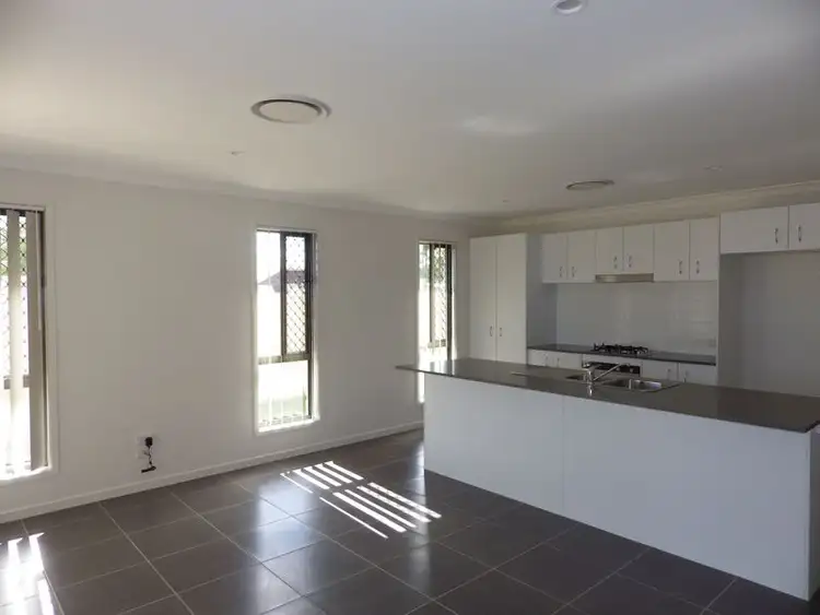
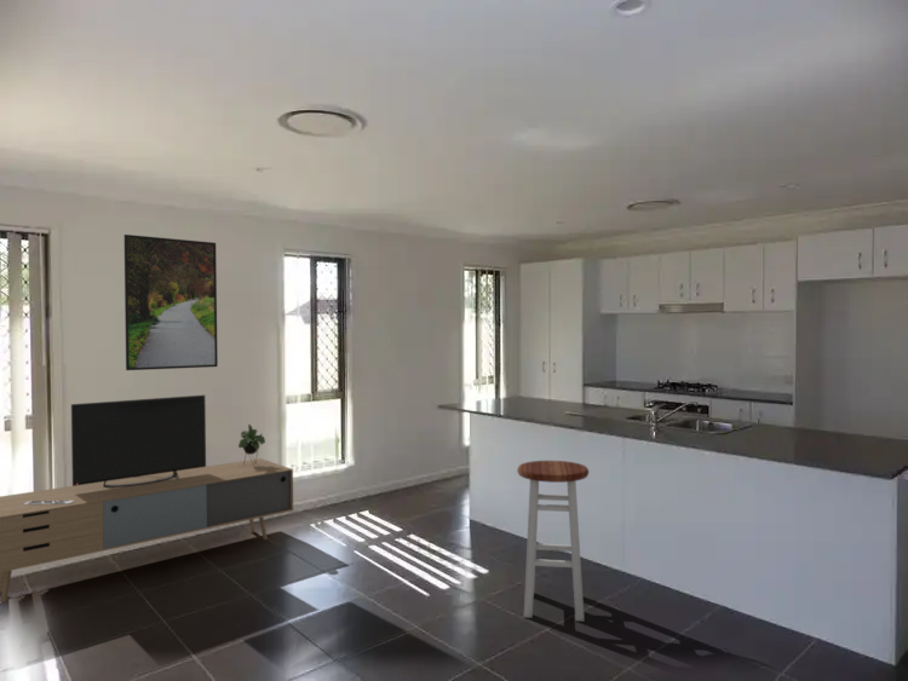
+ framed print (172, 304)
+ media console (144, 480)
+ bar stool (553, 544)
